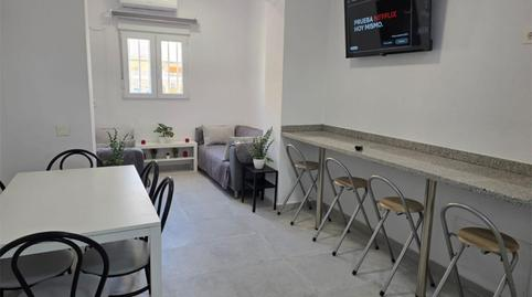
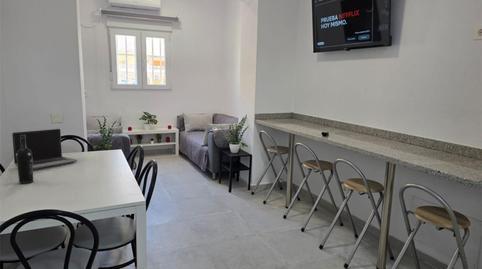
+ wine bottle (24, 158)
+ laptop computer (46, 147)
